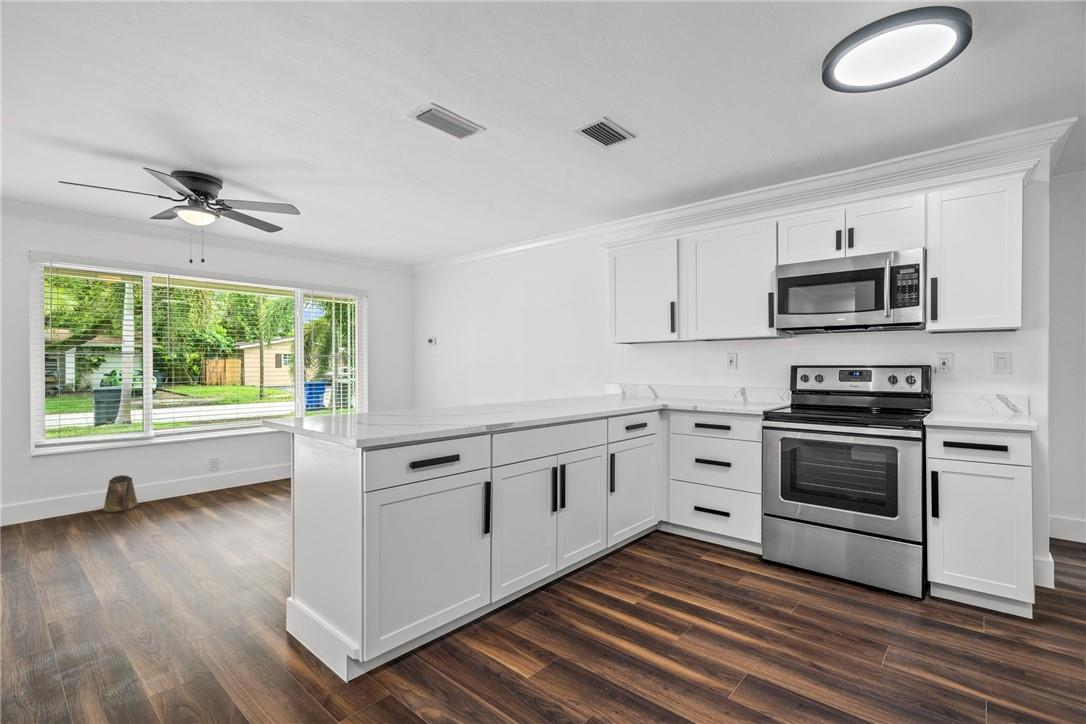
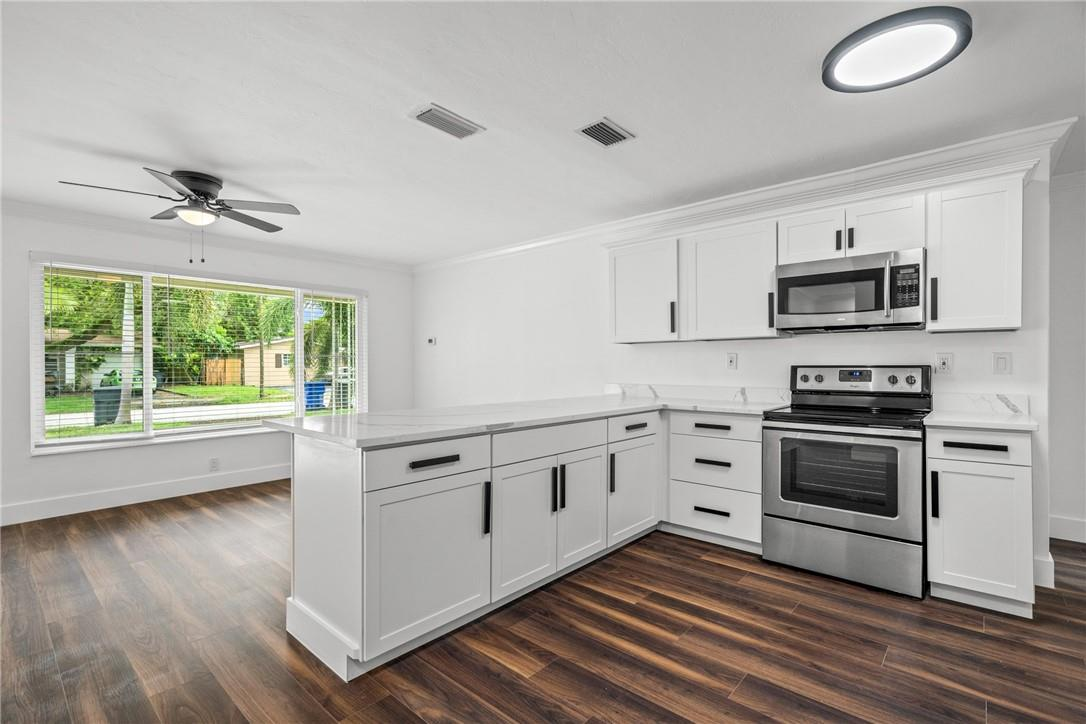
- watering can (123, 491)
